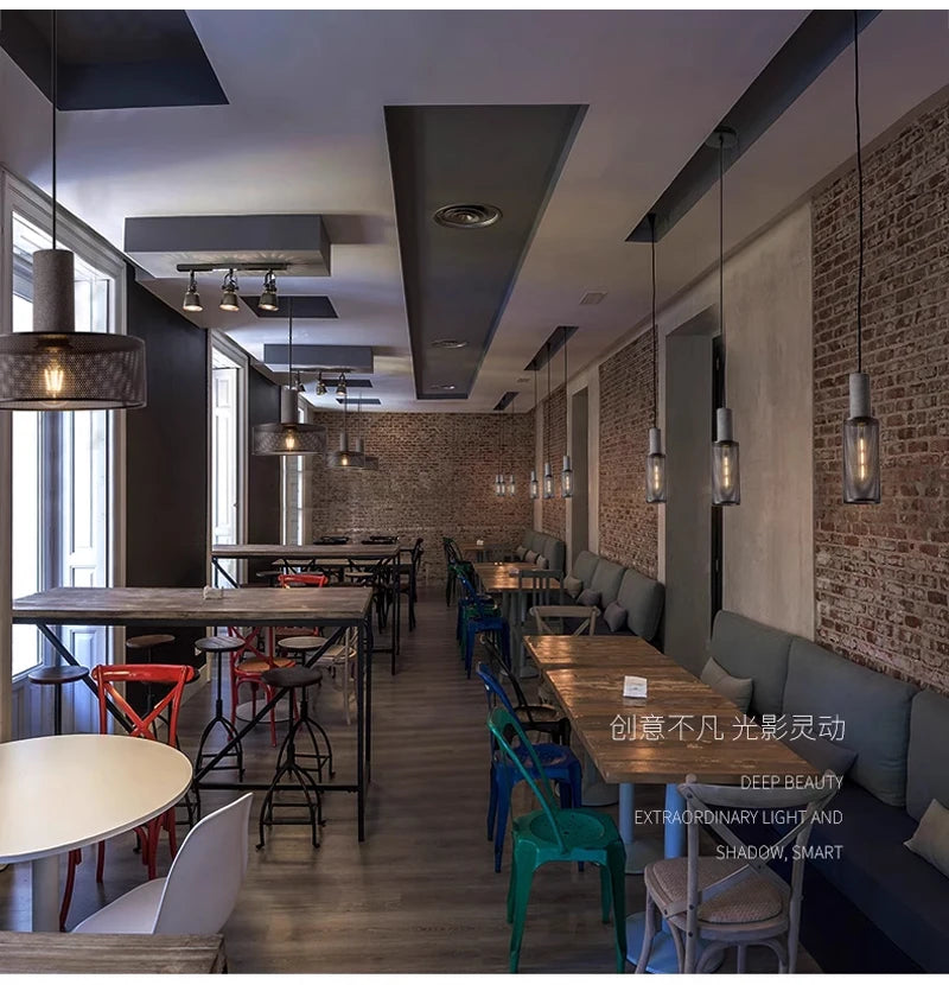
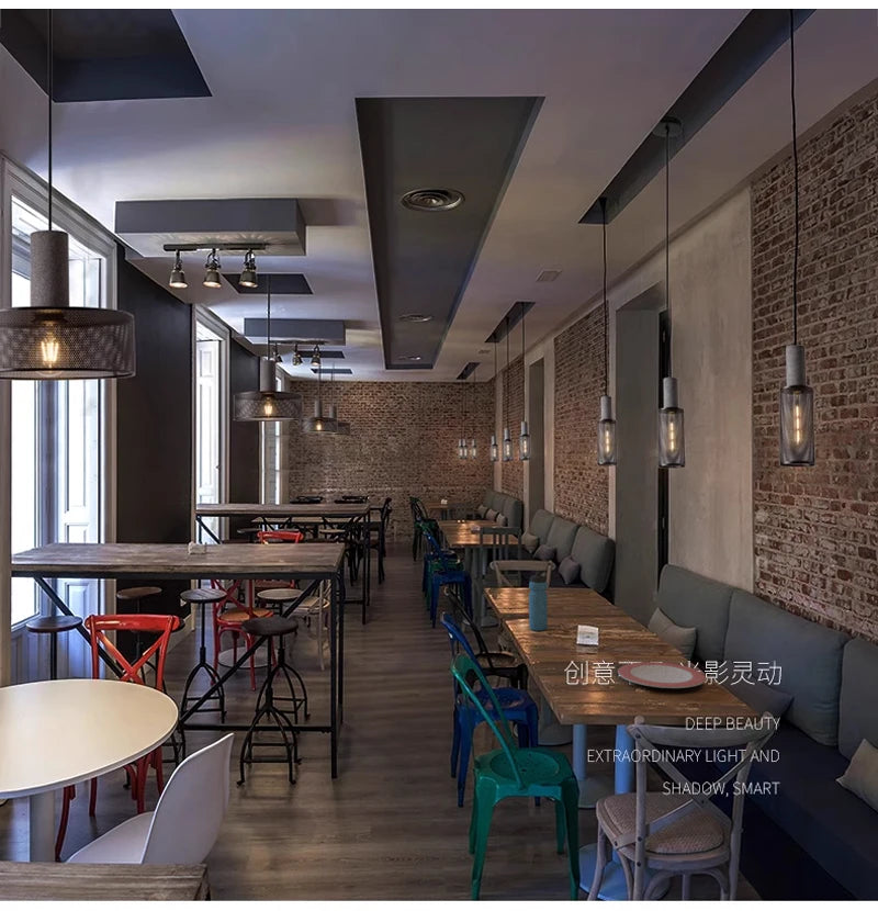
+ water bottle (538, 600)
+ plate (661, 676)
